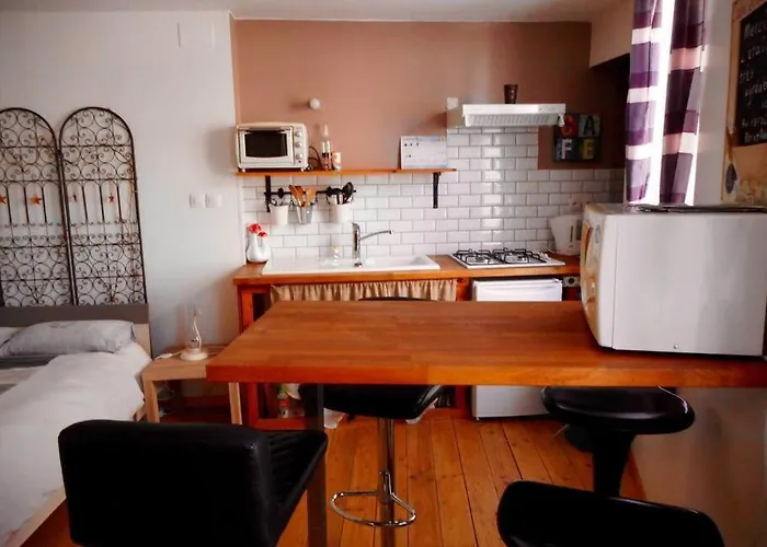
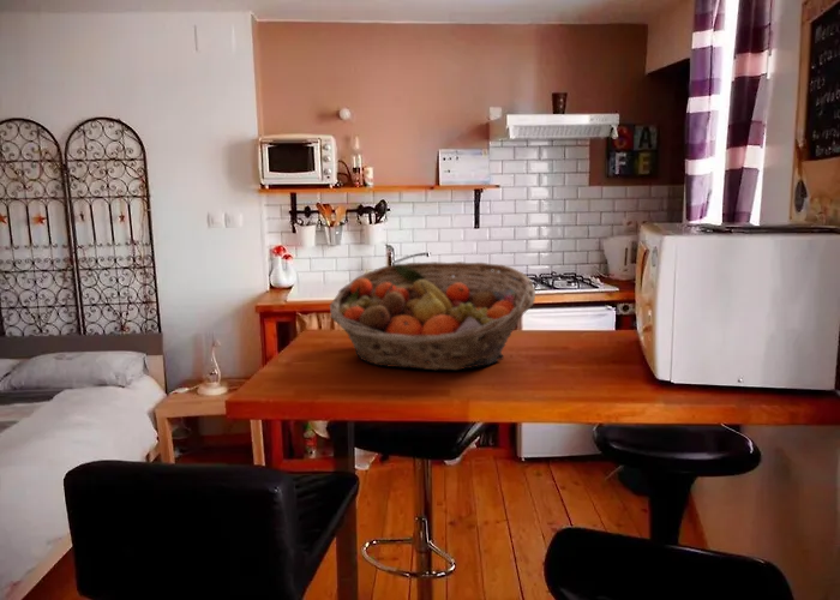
+ fruit basket (430, 311)
